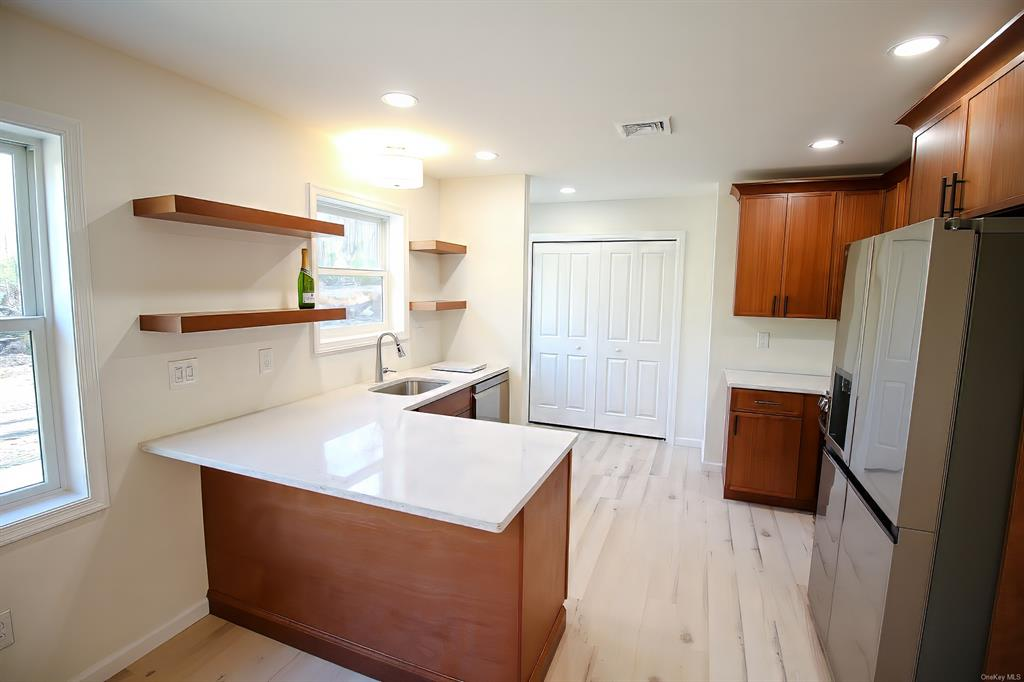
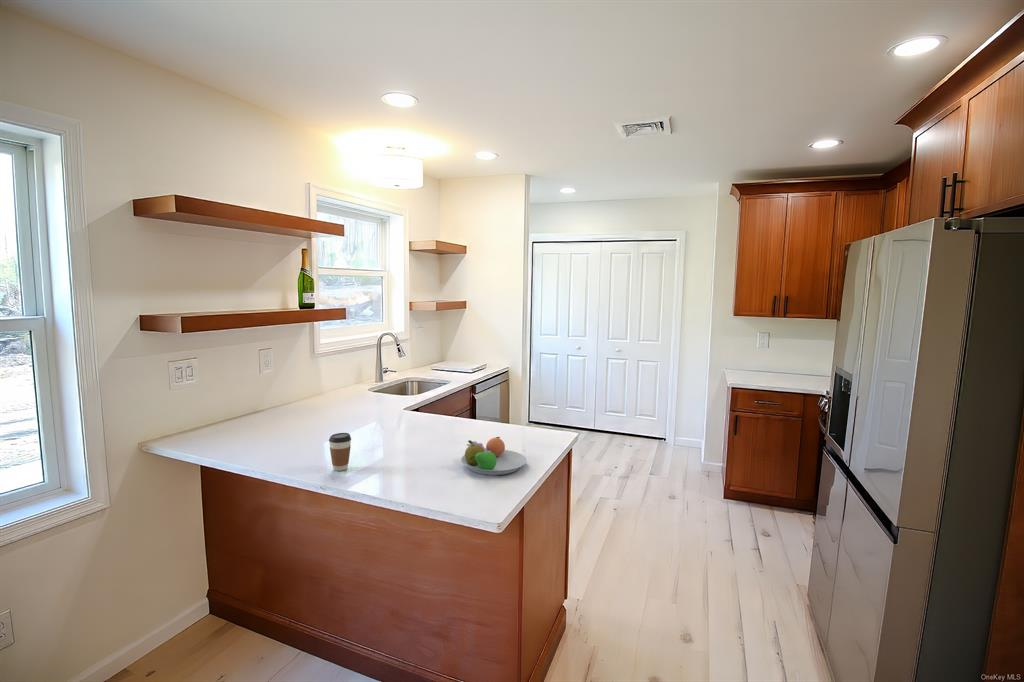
+ coffee cup (340, 451)
+ fruit bowl (491, 453)
